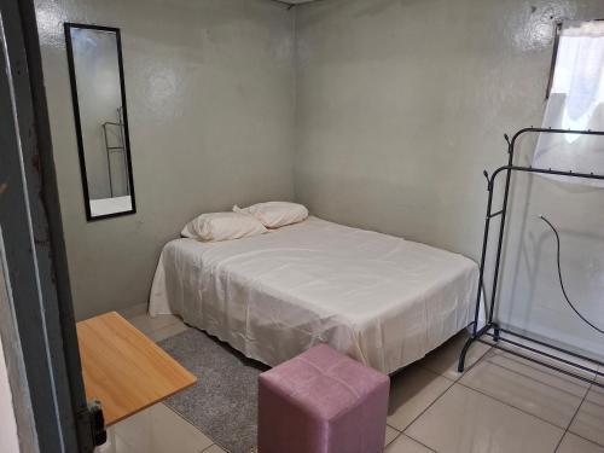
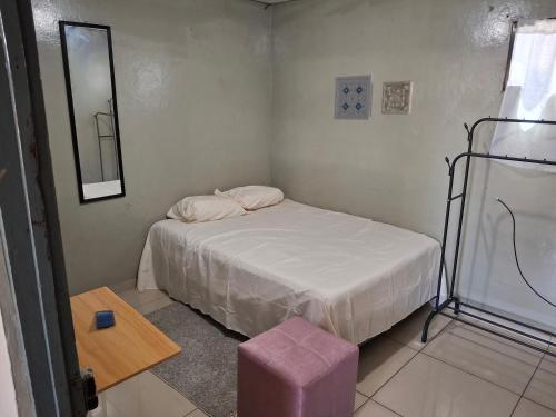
+ wall ornament (396, 97)
+ wall art (353, 98)
+ smartphone (105, 318)
